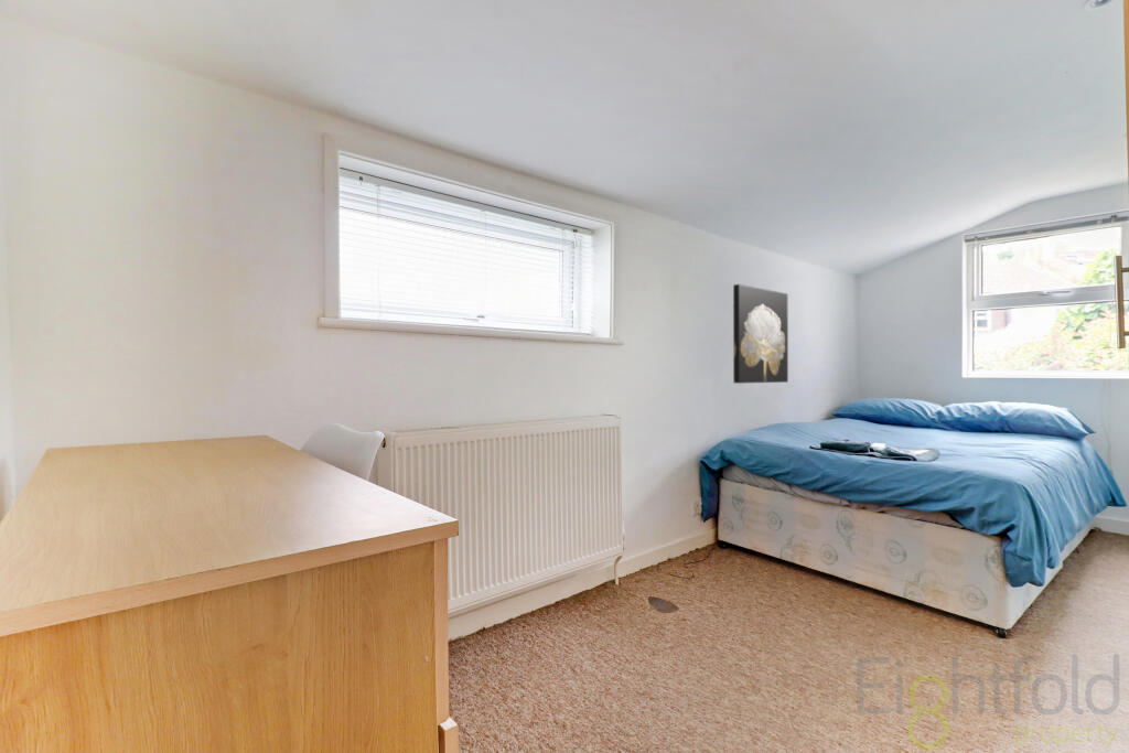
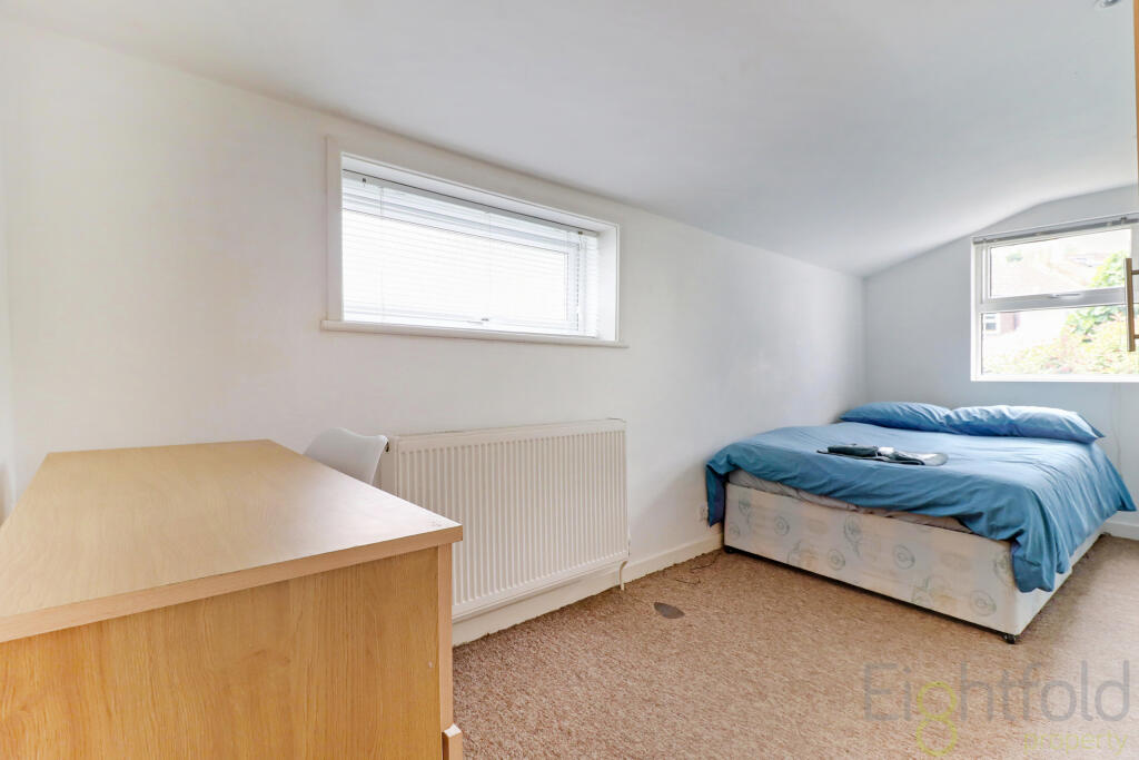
- wall art (761, 335)
